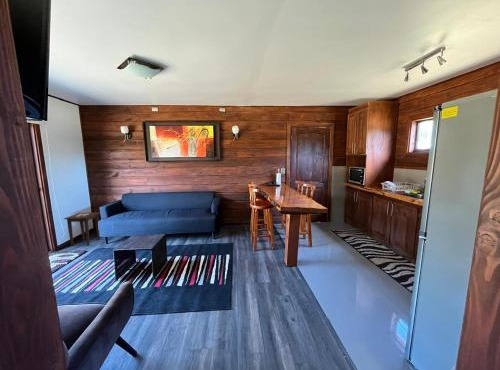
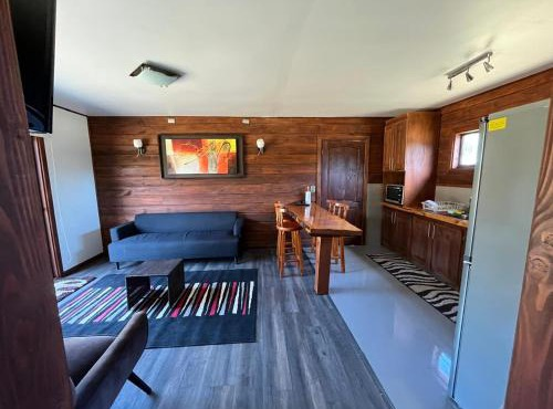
- side table (83, 228)
